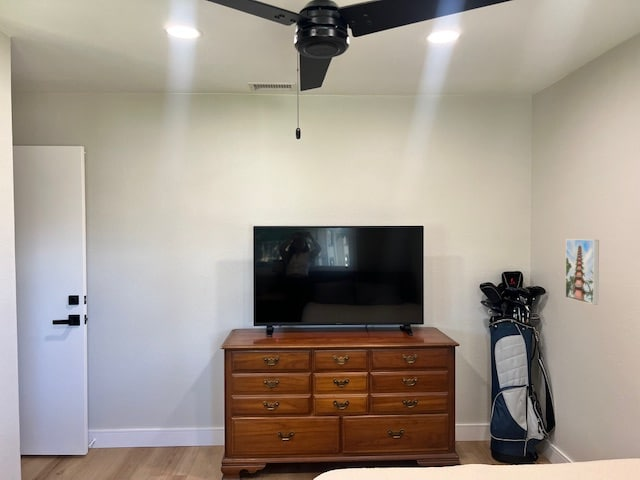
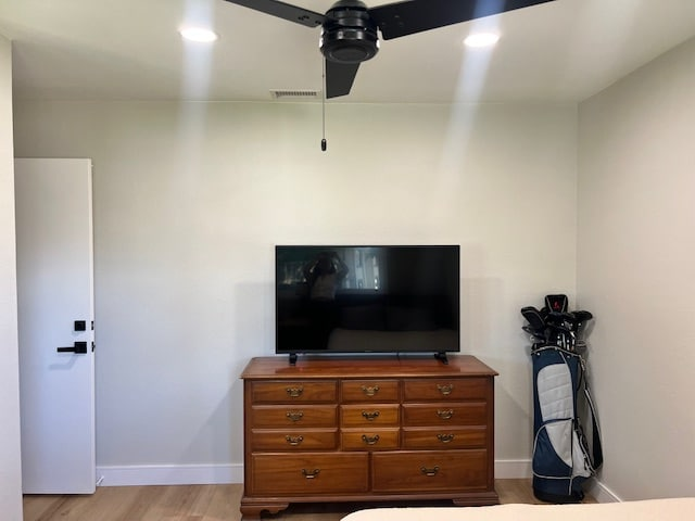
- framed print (581, 270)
